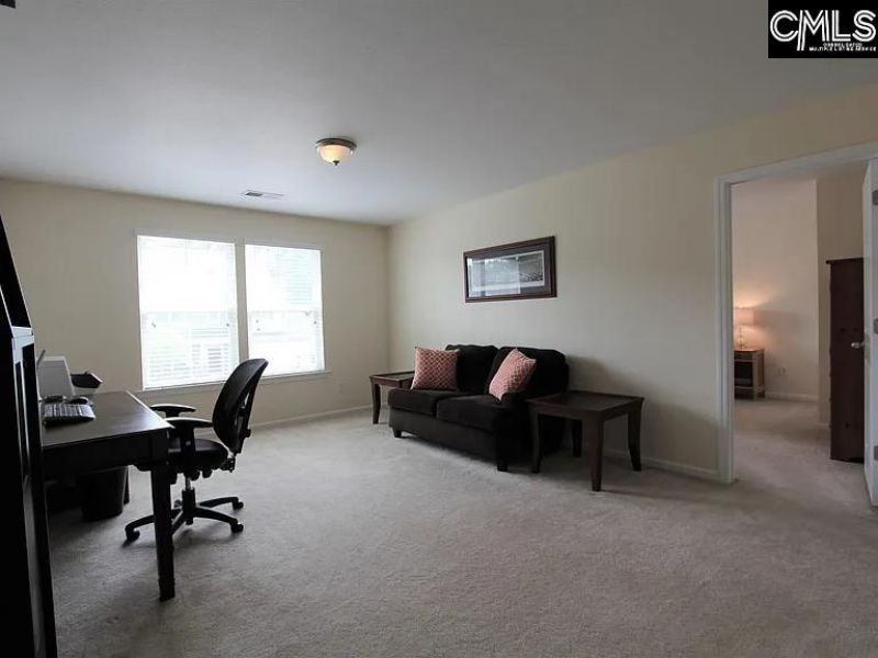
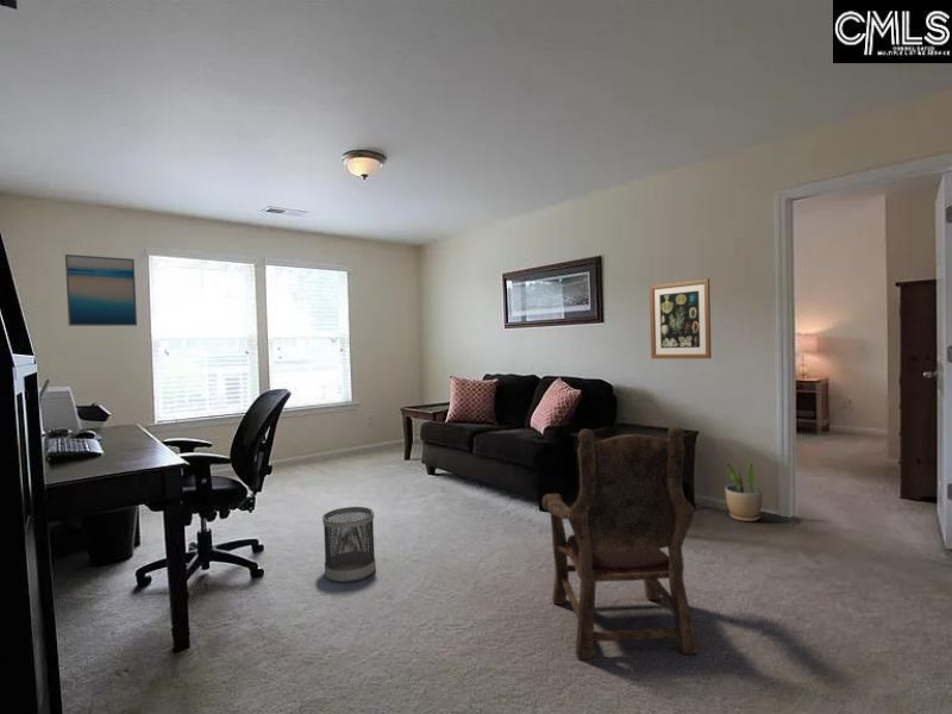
+ wastebasket (349, 543)
+ armchair (616, 521)
+ potted plant (743, 487)
+ wall art (101, 290)
+ wall art (678, 320)
